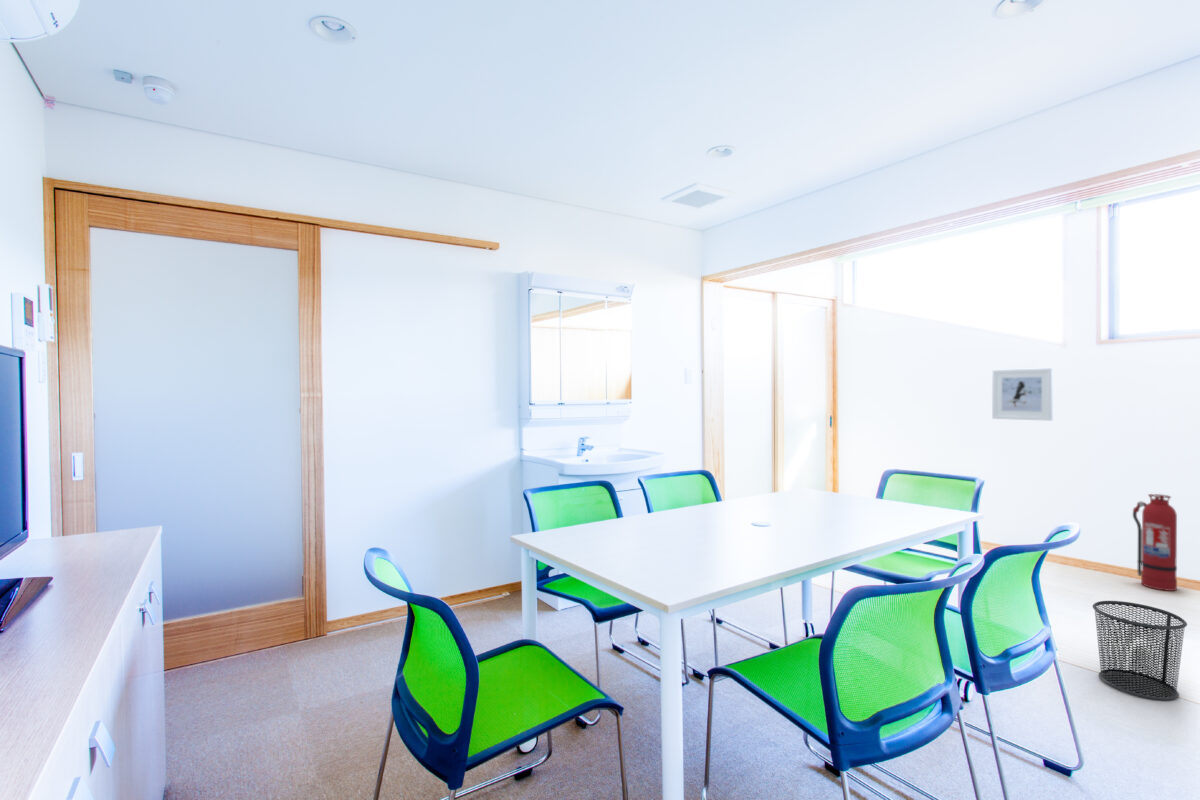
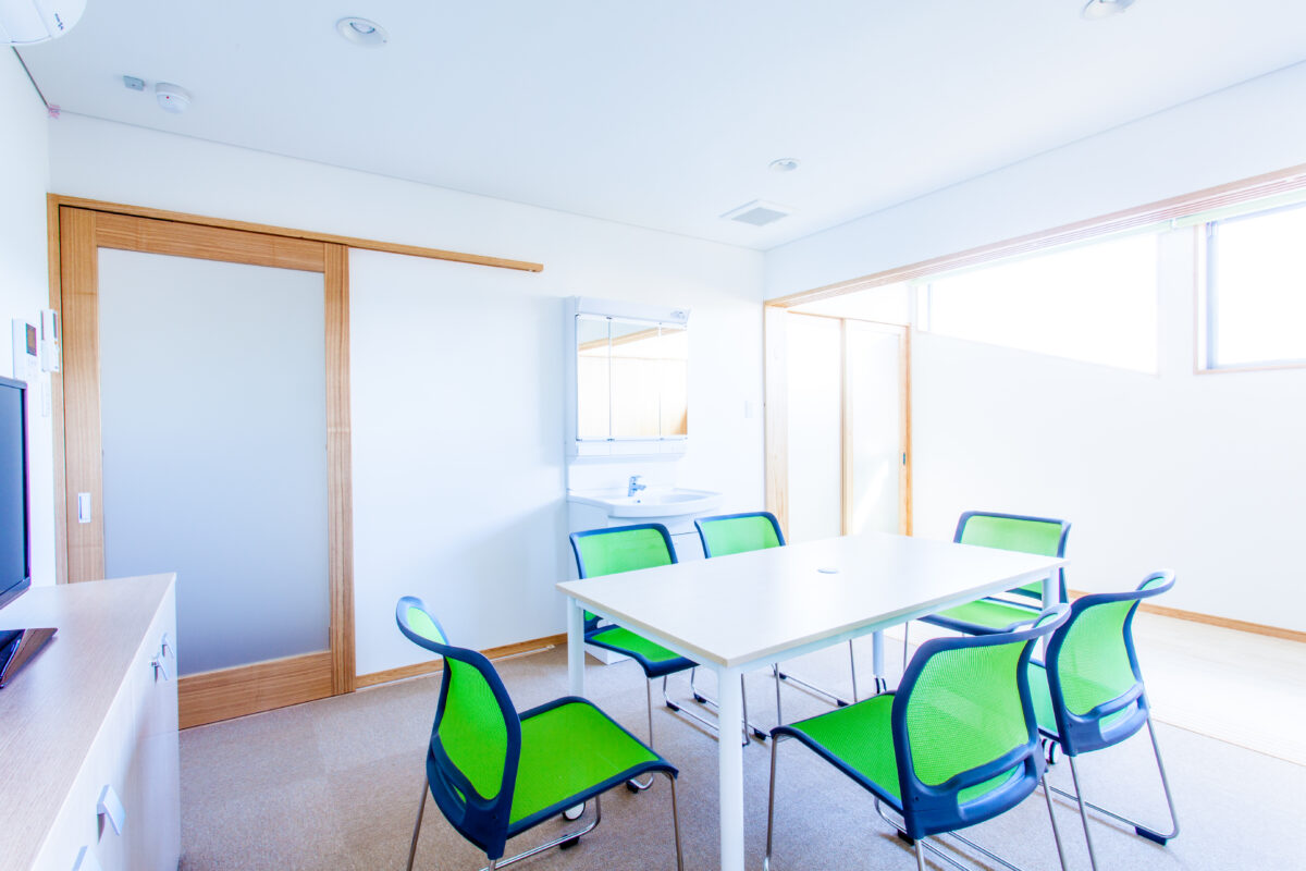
- waste bin (1137, 649)
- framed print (1021, 394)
- fire extinguisher (1154, 540)
